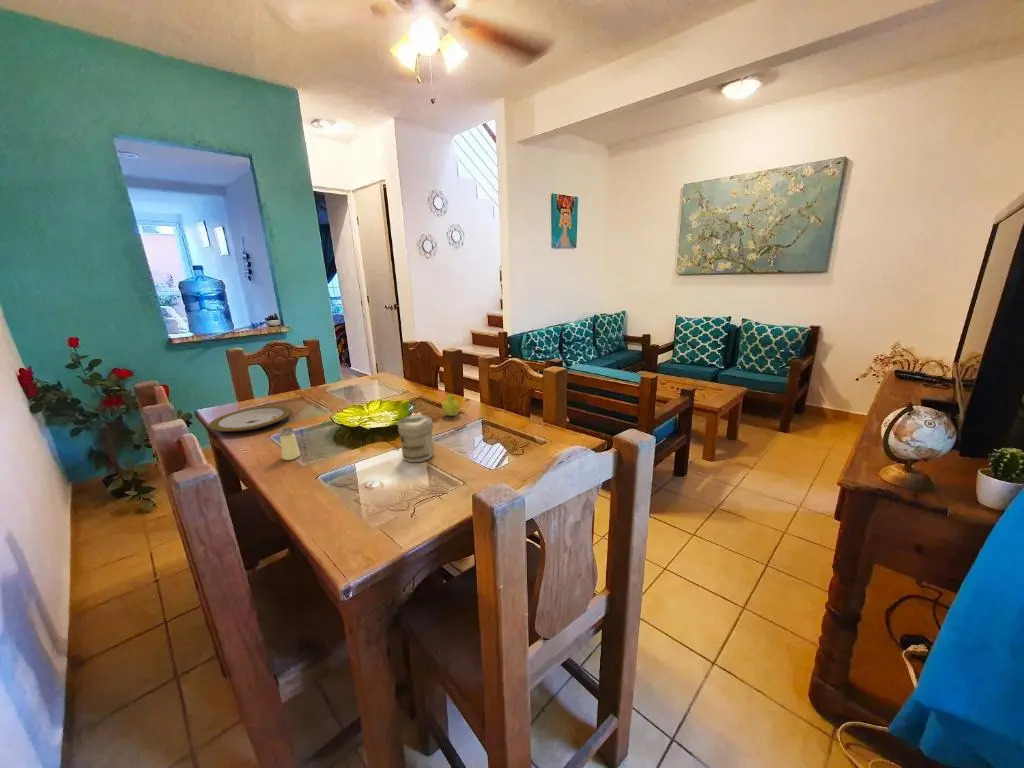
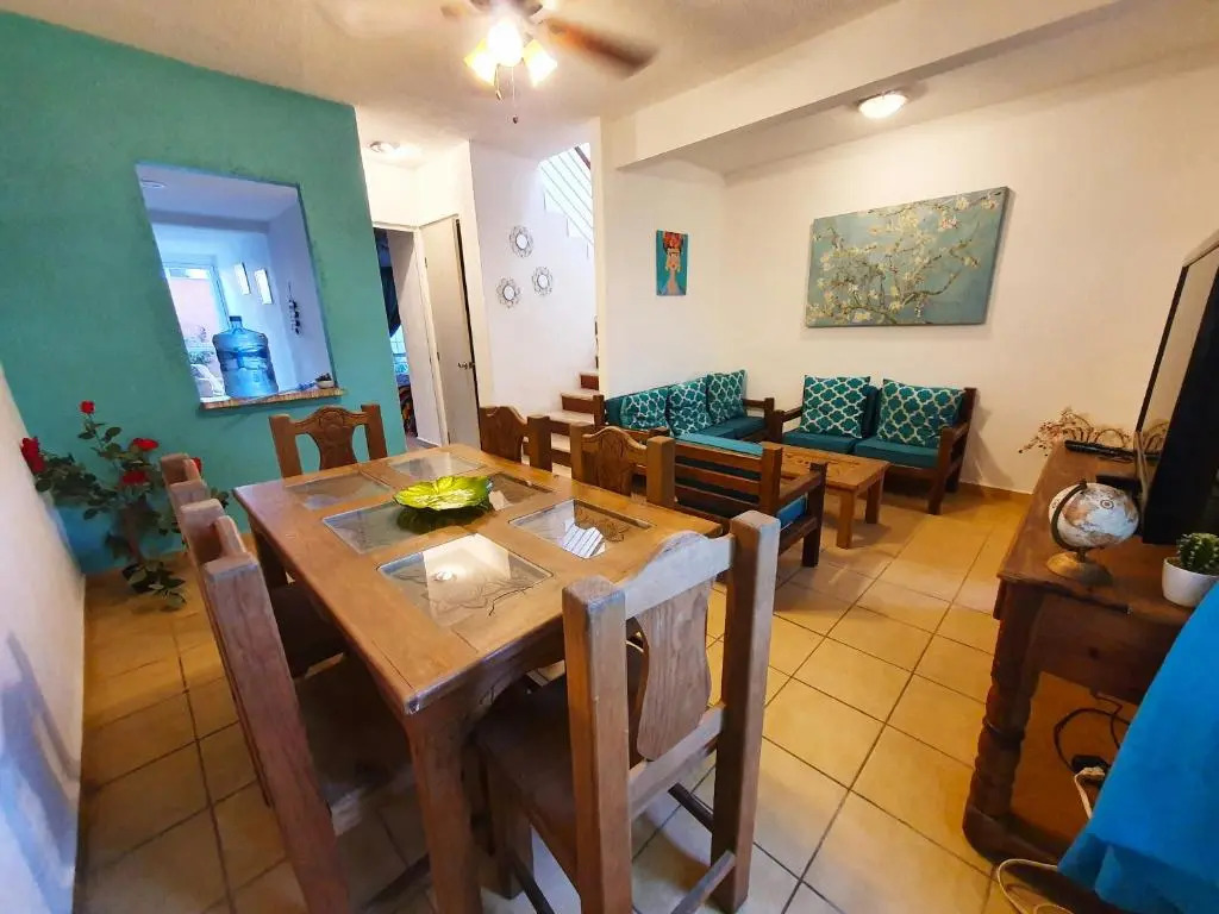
- plate (252, 420)
- saltshaker (288, 442)
- fruit (450, 401)
- jar (416, 438)
